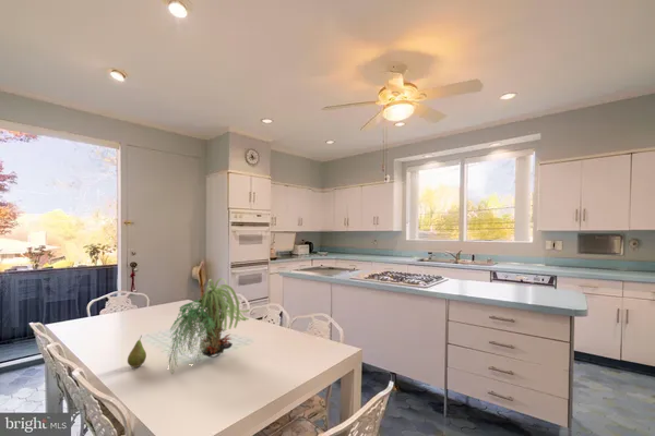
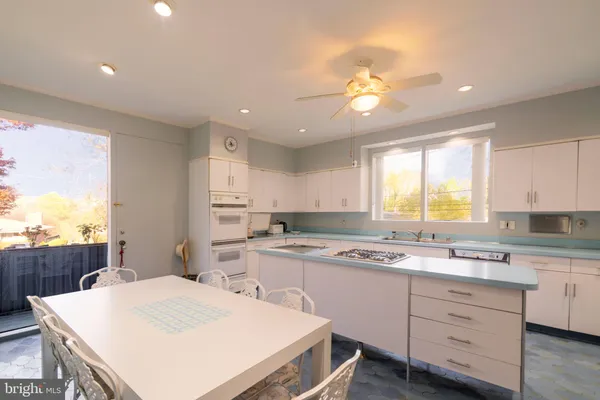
- fruit (136, 351)
- plant (215, 318)
